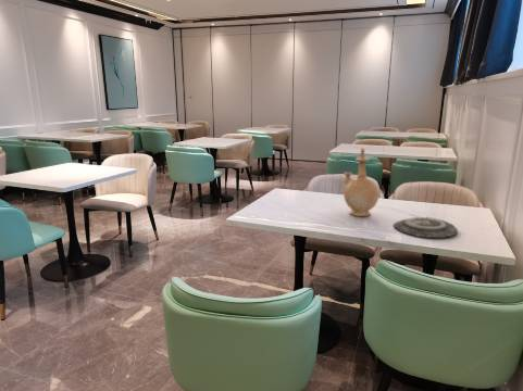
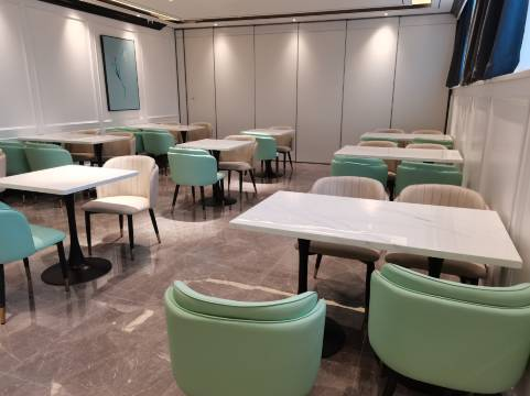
- vase (361, 181)
- plate (424, 225)
